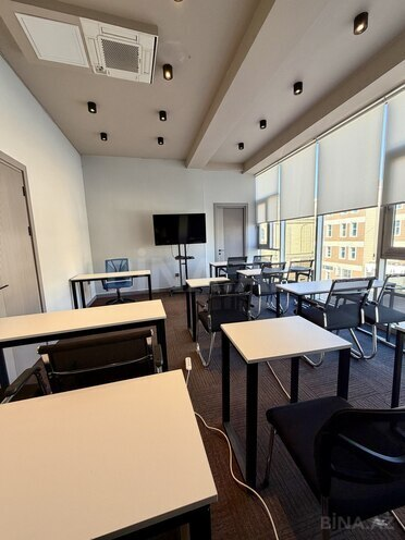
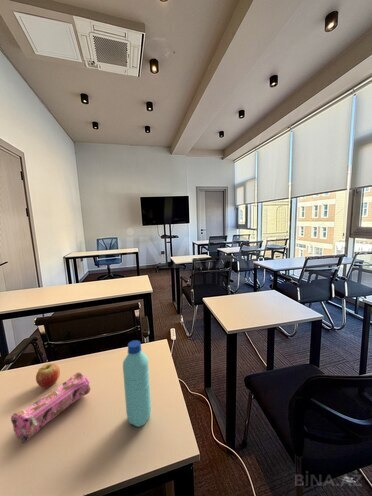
+ fruit (48, 374)
+ water bottle (136, 381)
+ pencil case (54, 402)
